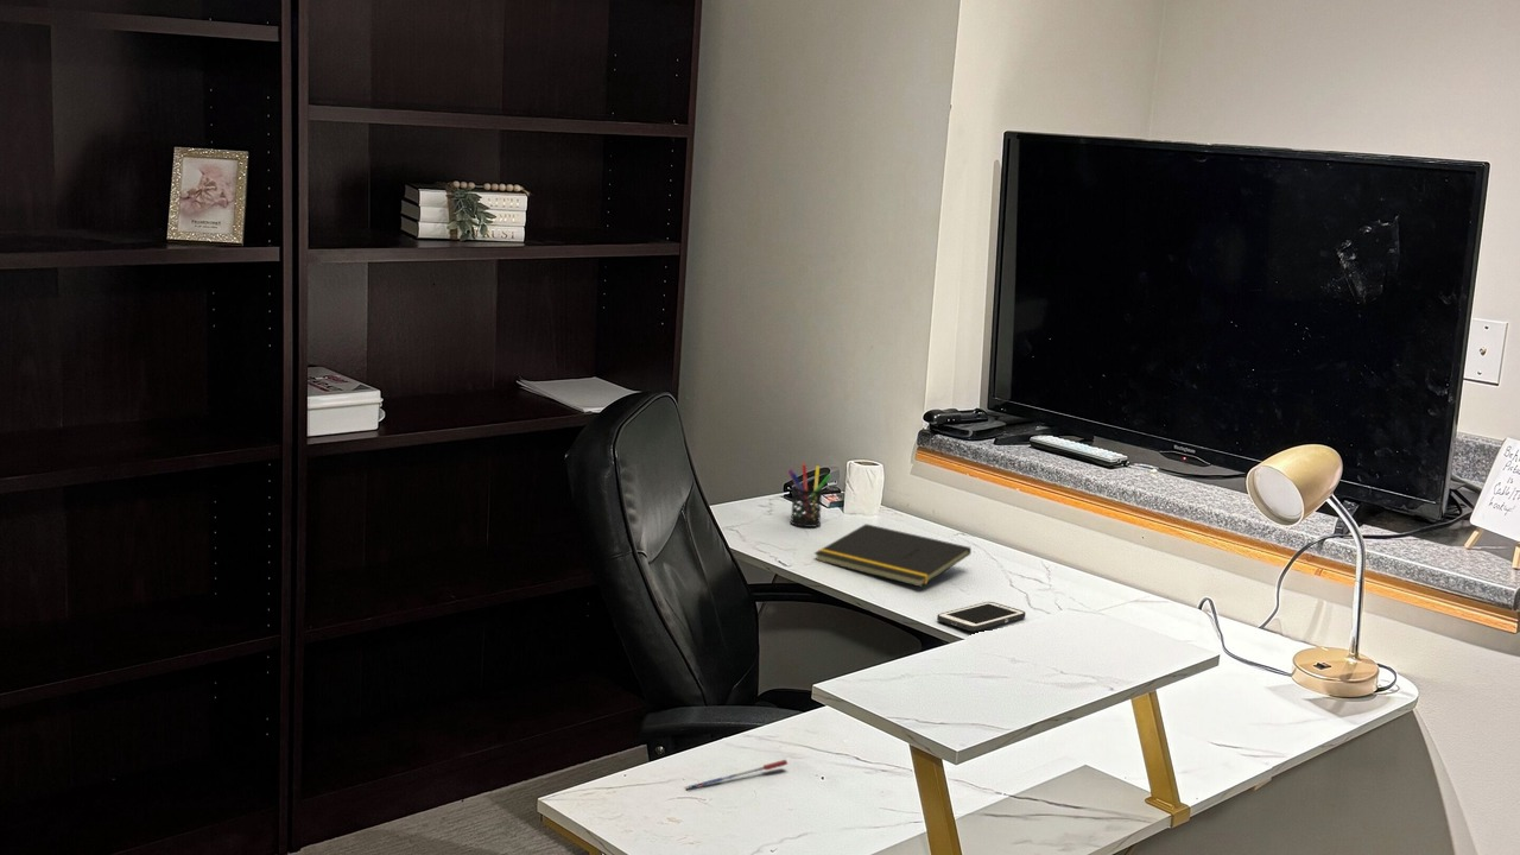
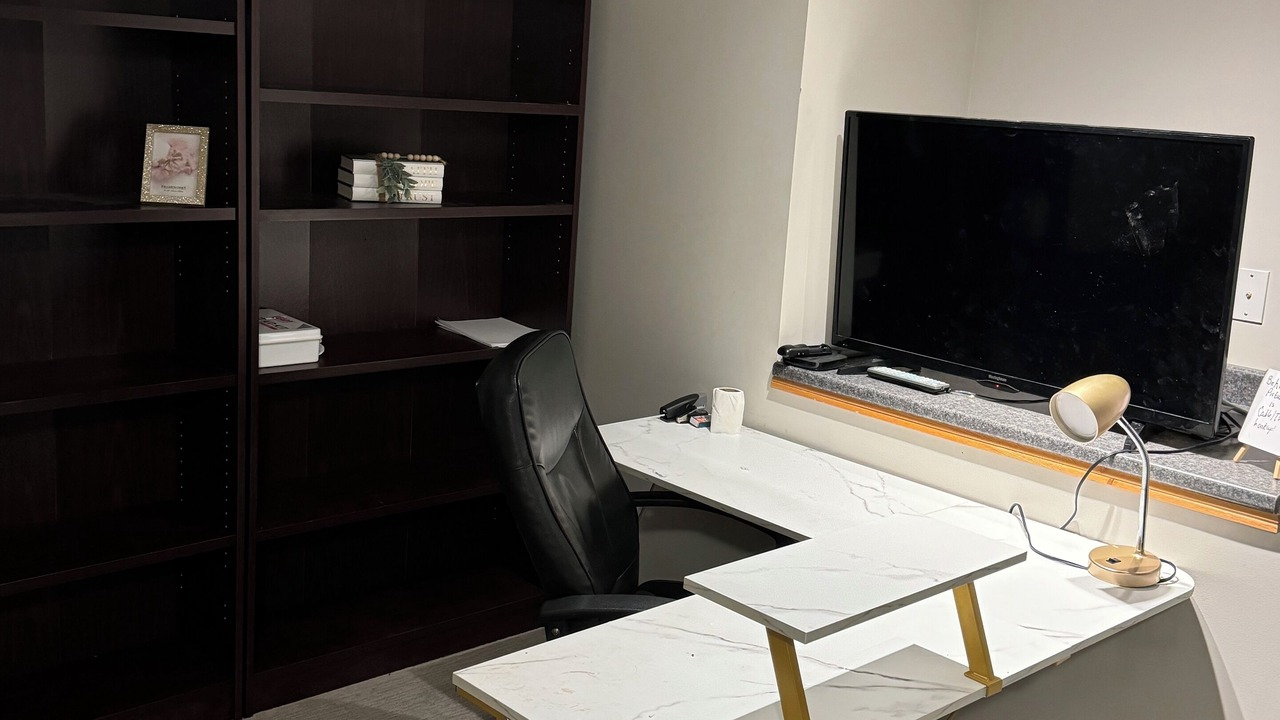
- pen (736, 773)
- cell phone (981, 615)
- notepad (892, 553)
- pen holder (810, 493)
